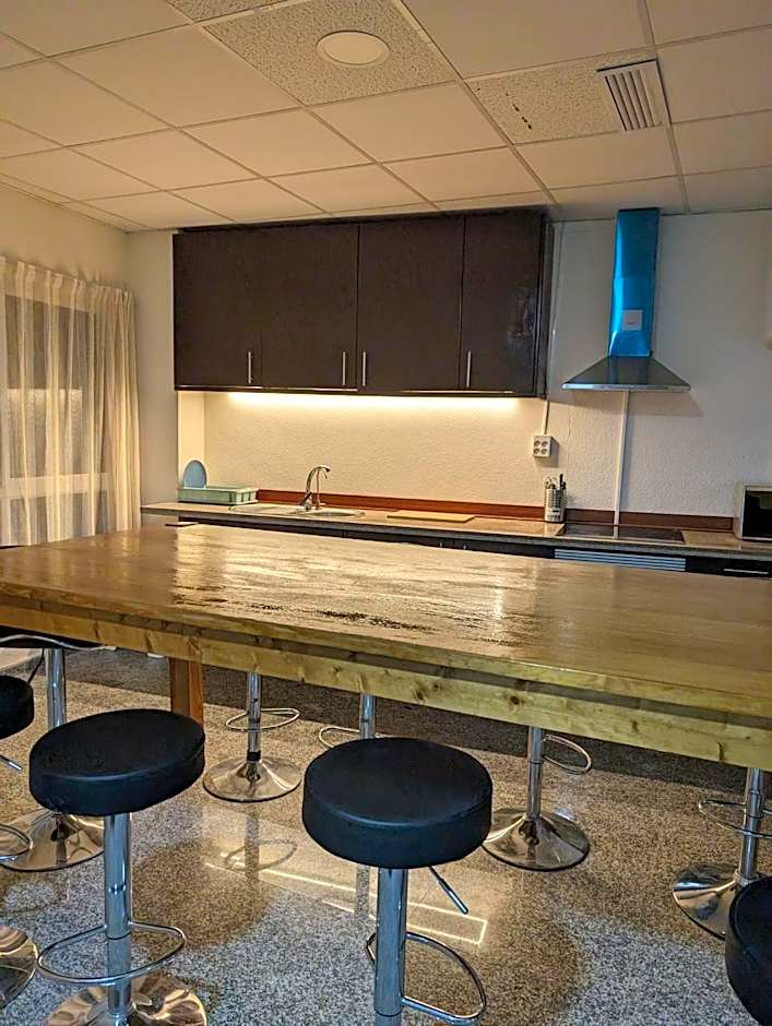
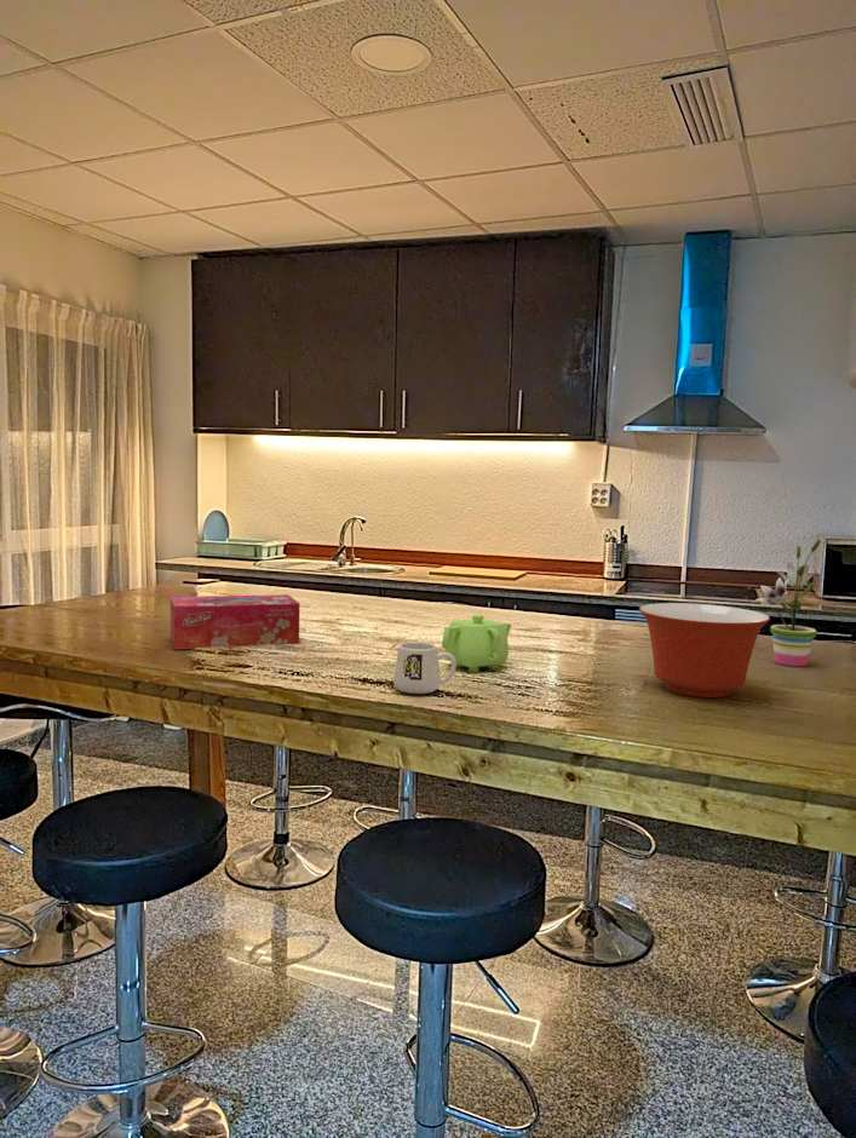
+ mug (425, 668)
+ tissue box (234, 620)
+ teapot (475, 639)
+ potted plant (785, 599)
+ mixing bowl (700, 650)
